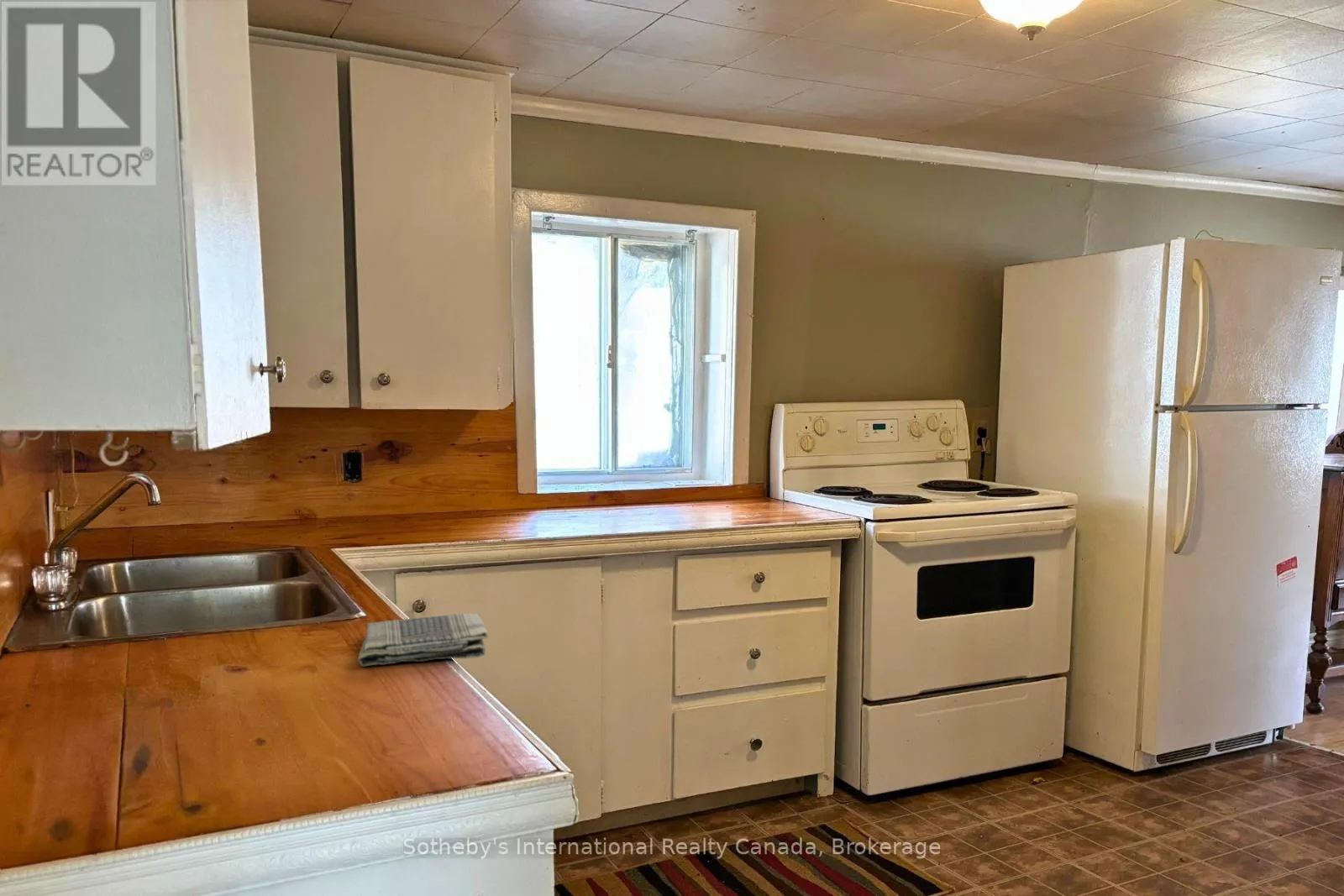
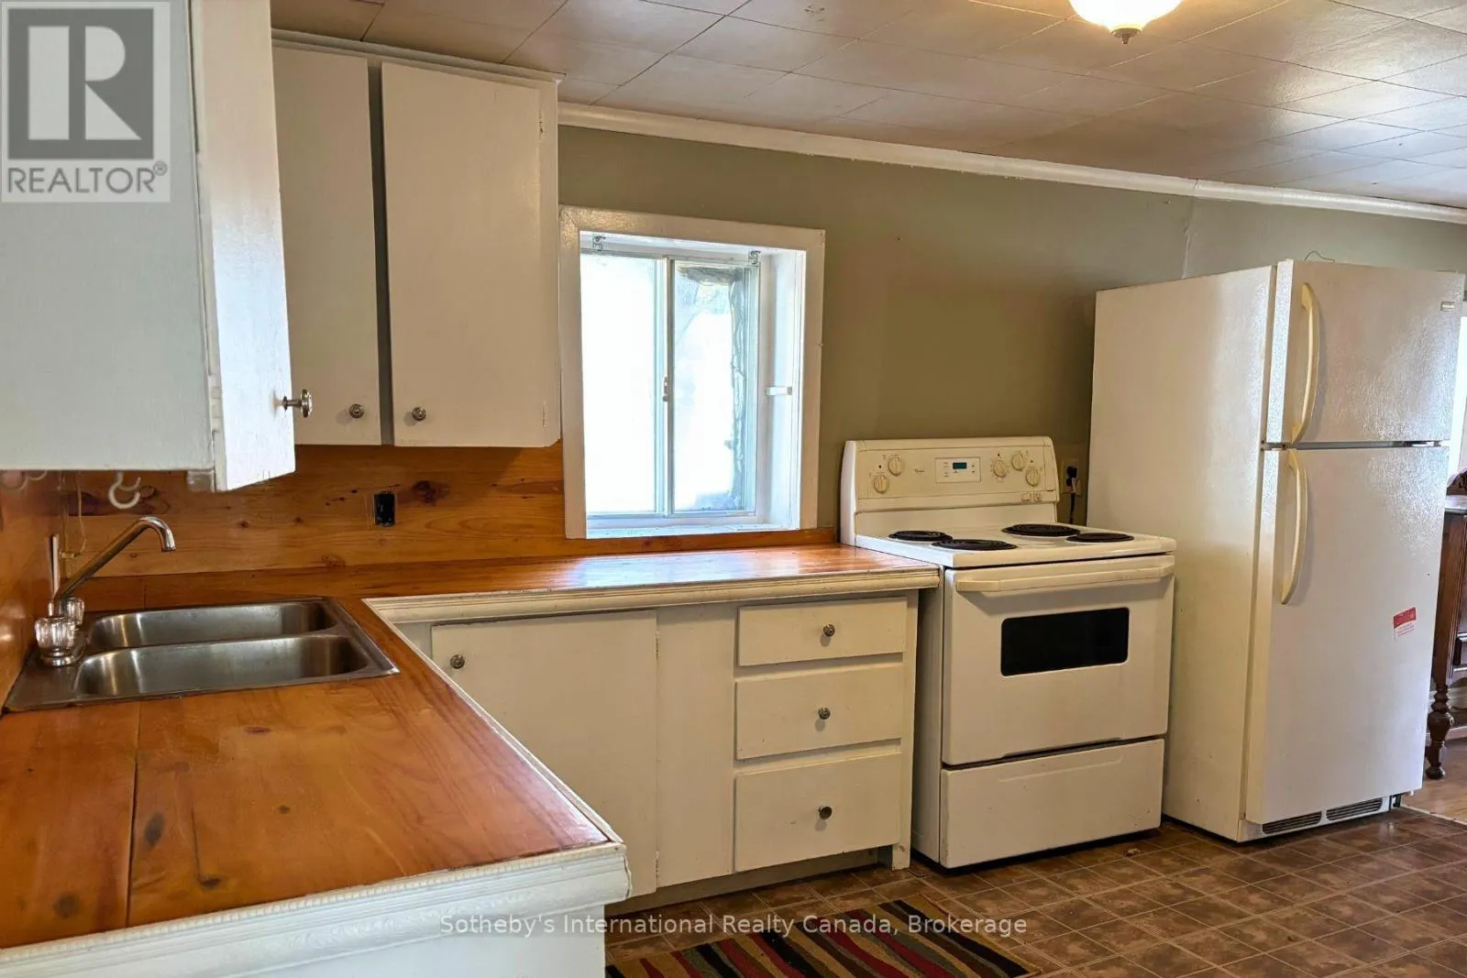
- dish towel (424, 635)
